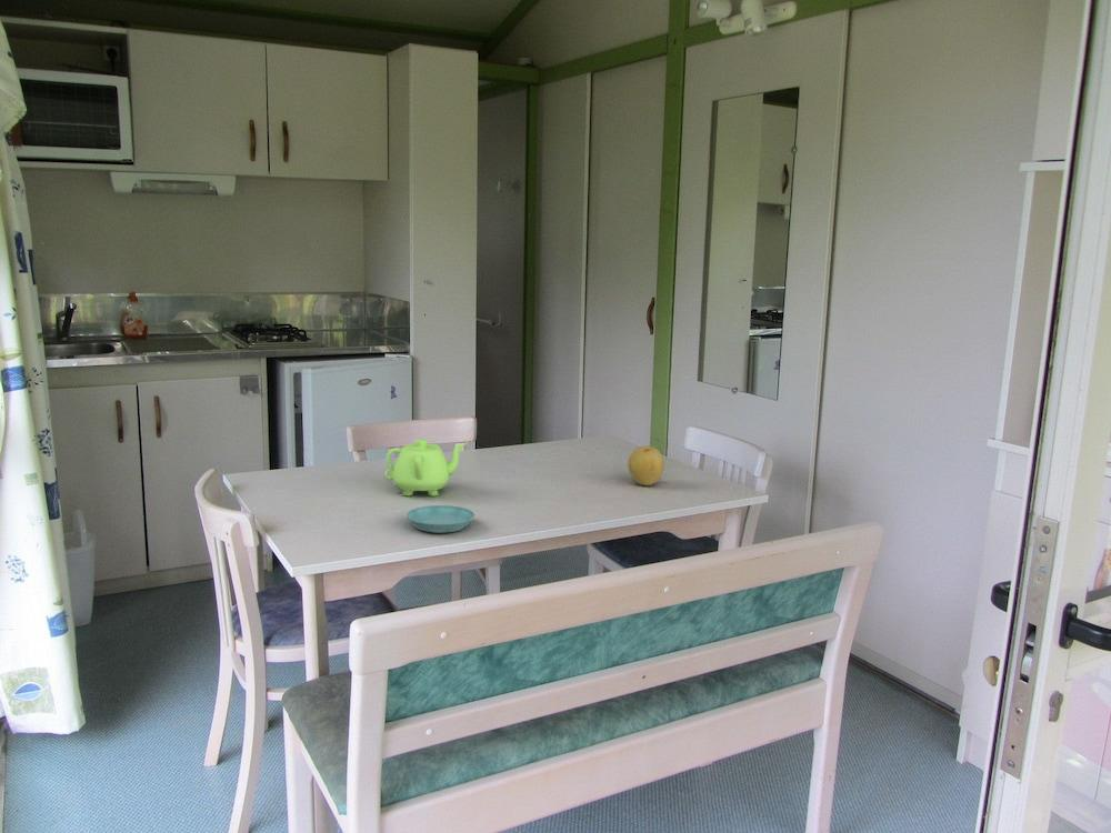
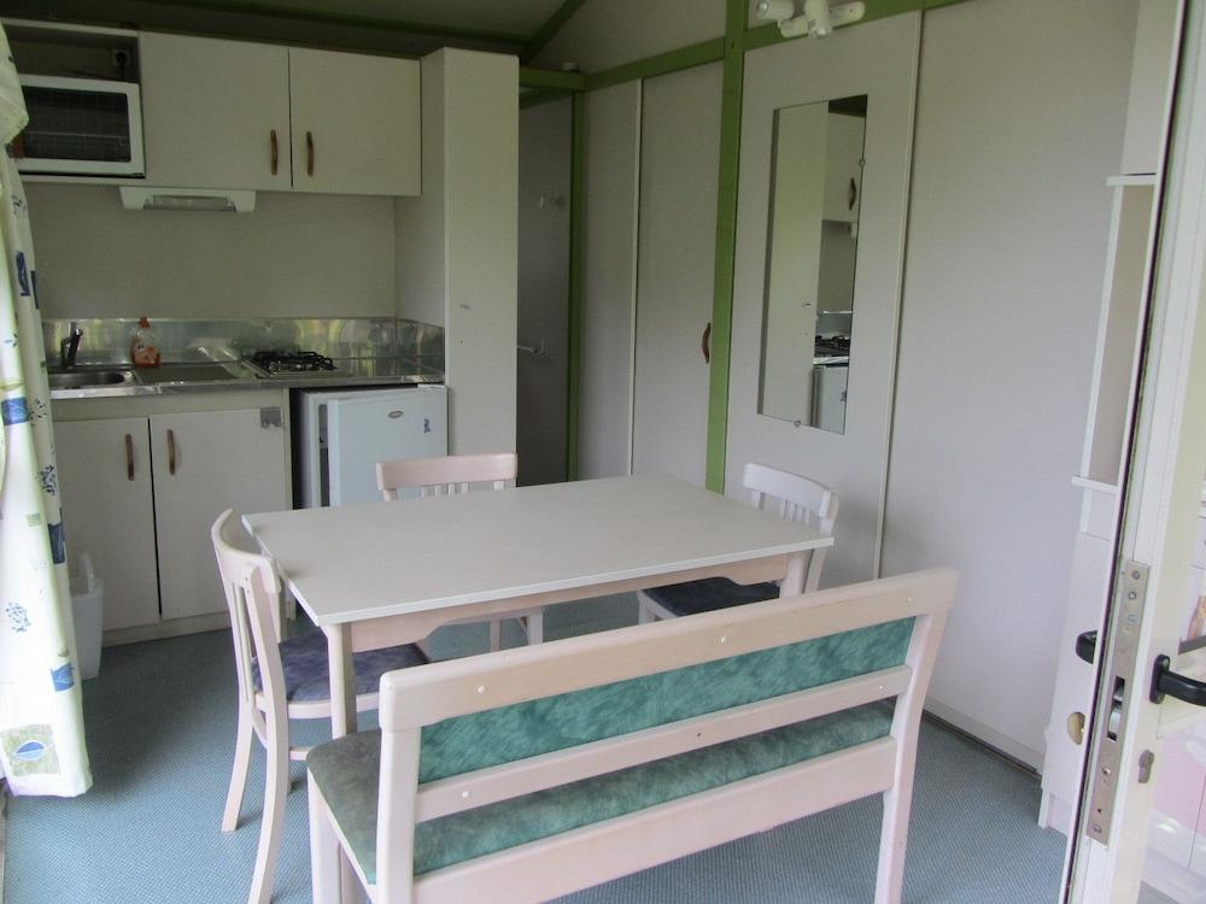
- fruit (645, 465)
- saucer (440, 520)
- teapot (426, 465)
